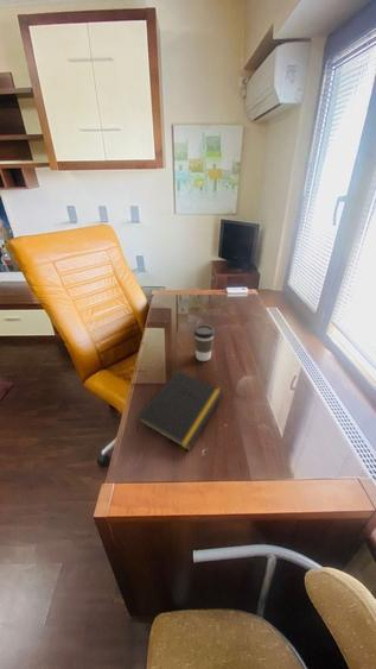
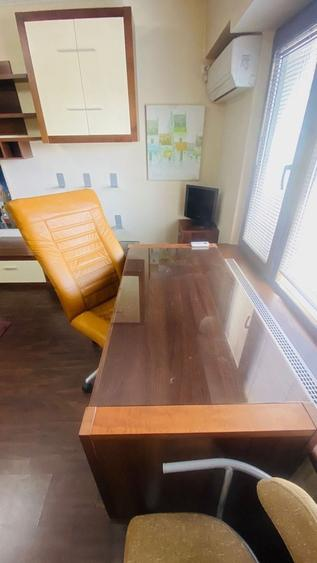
- notepad (183, 404)
- coffee cup (203, 343)
